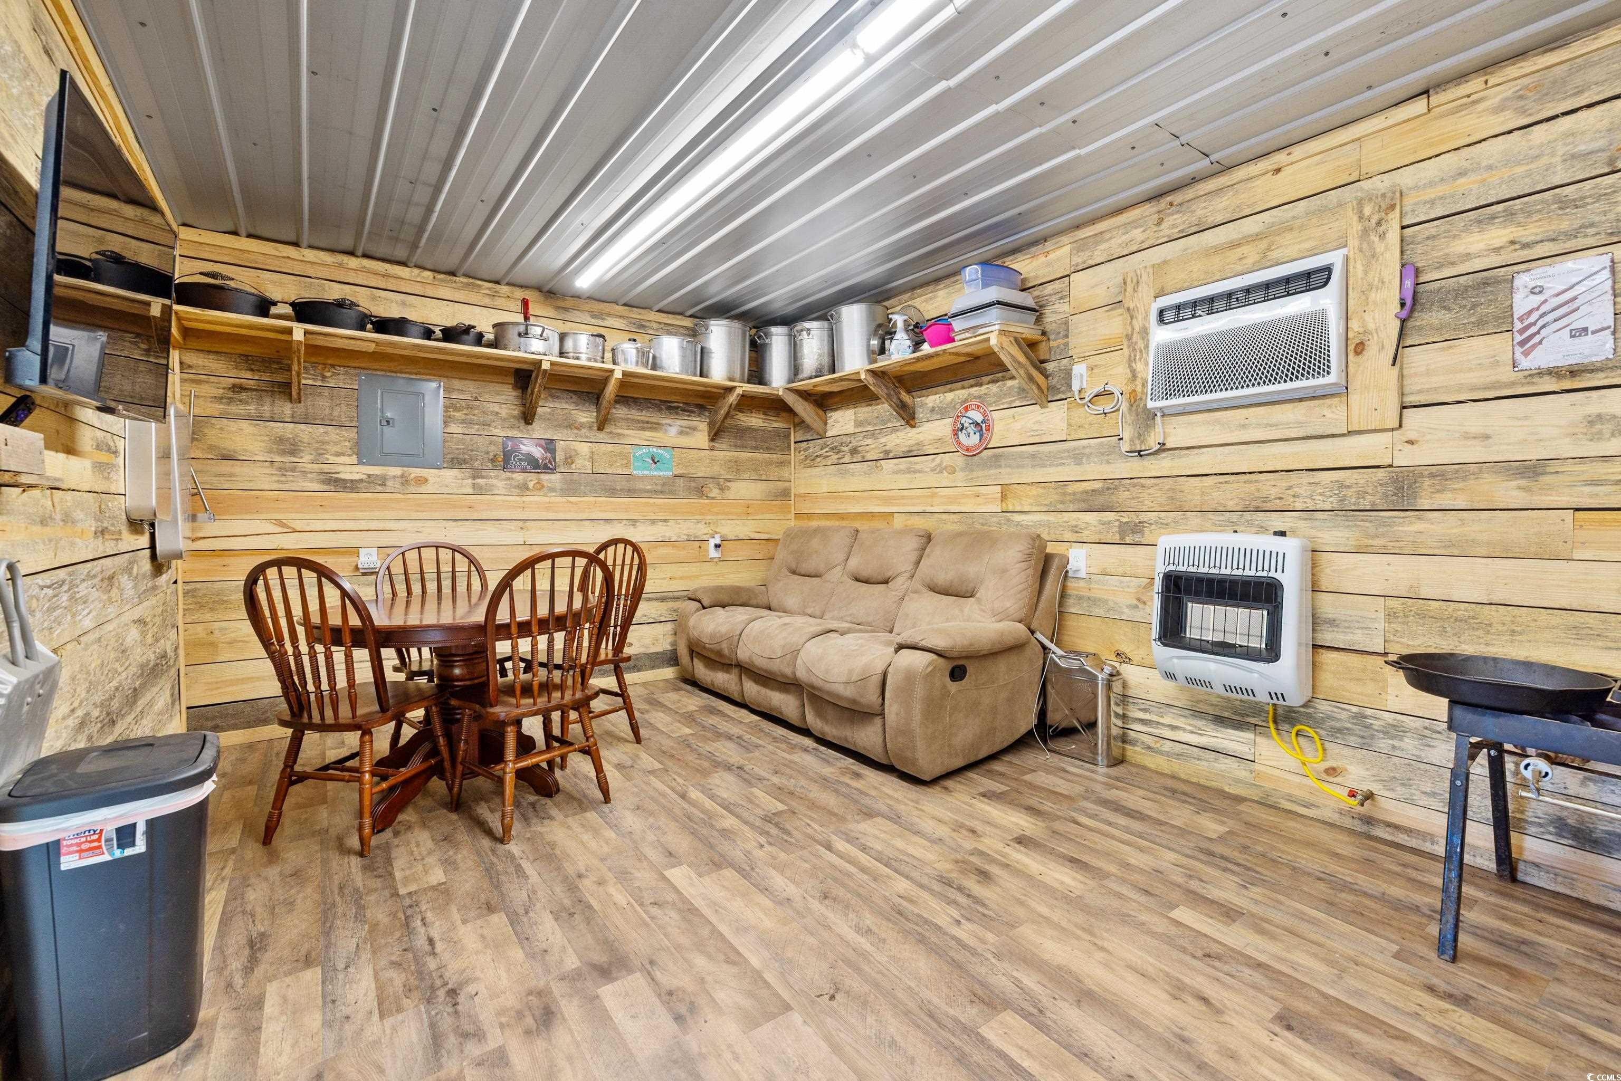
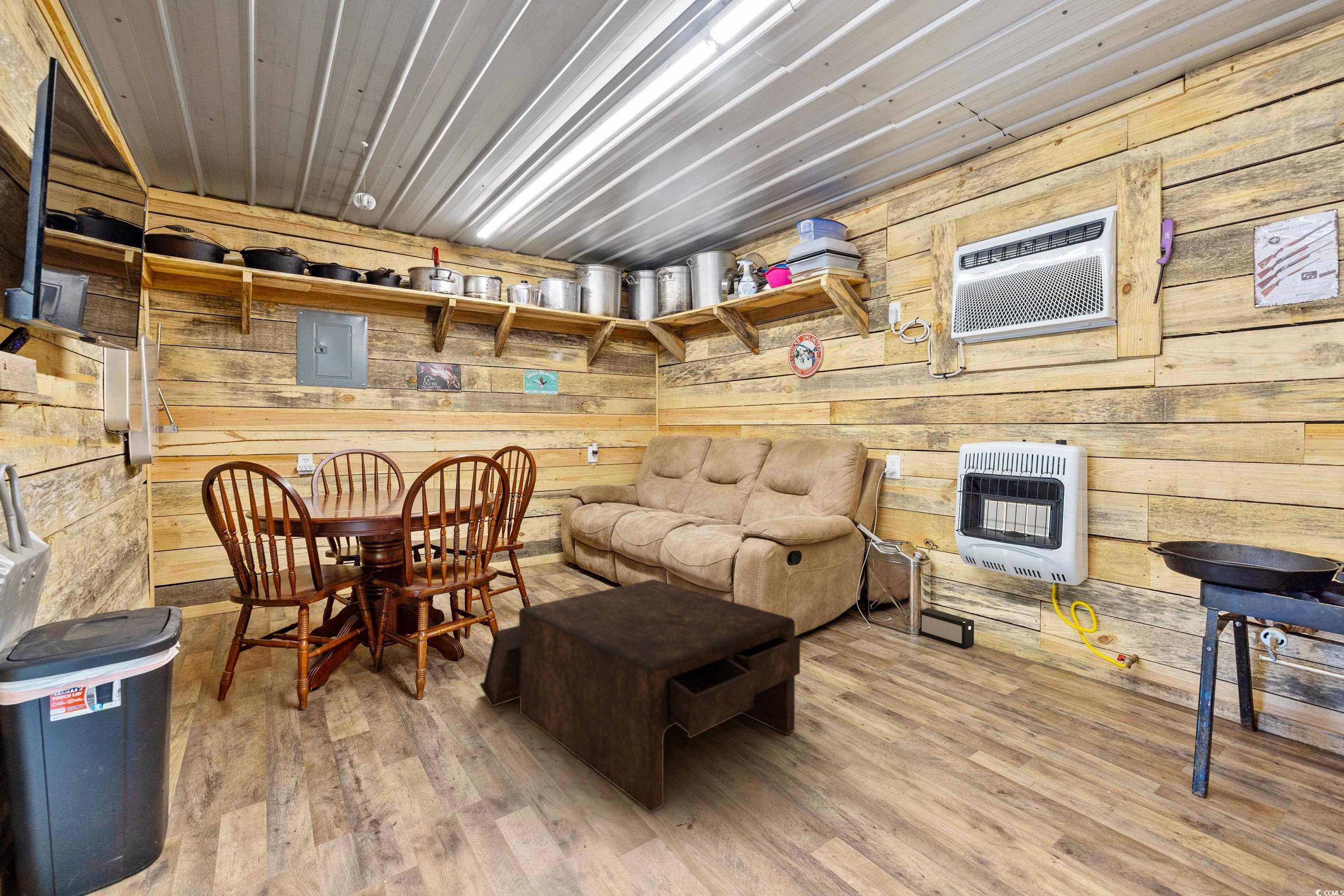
+ pendant light (364, 175)
+ speaker (945, 627)
+ coffee table (637, 664)
